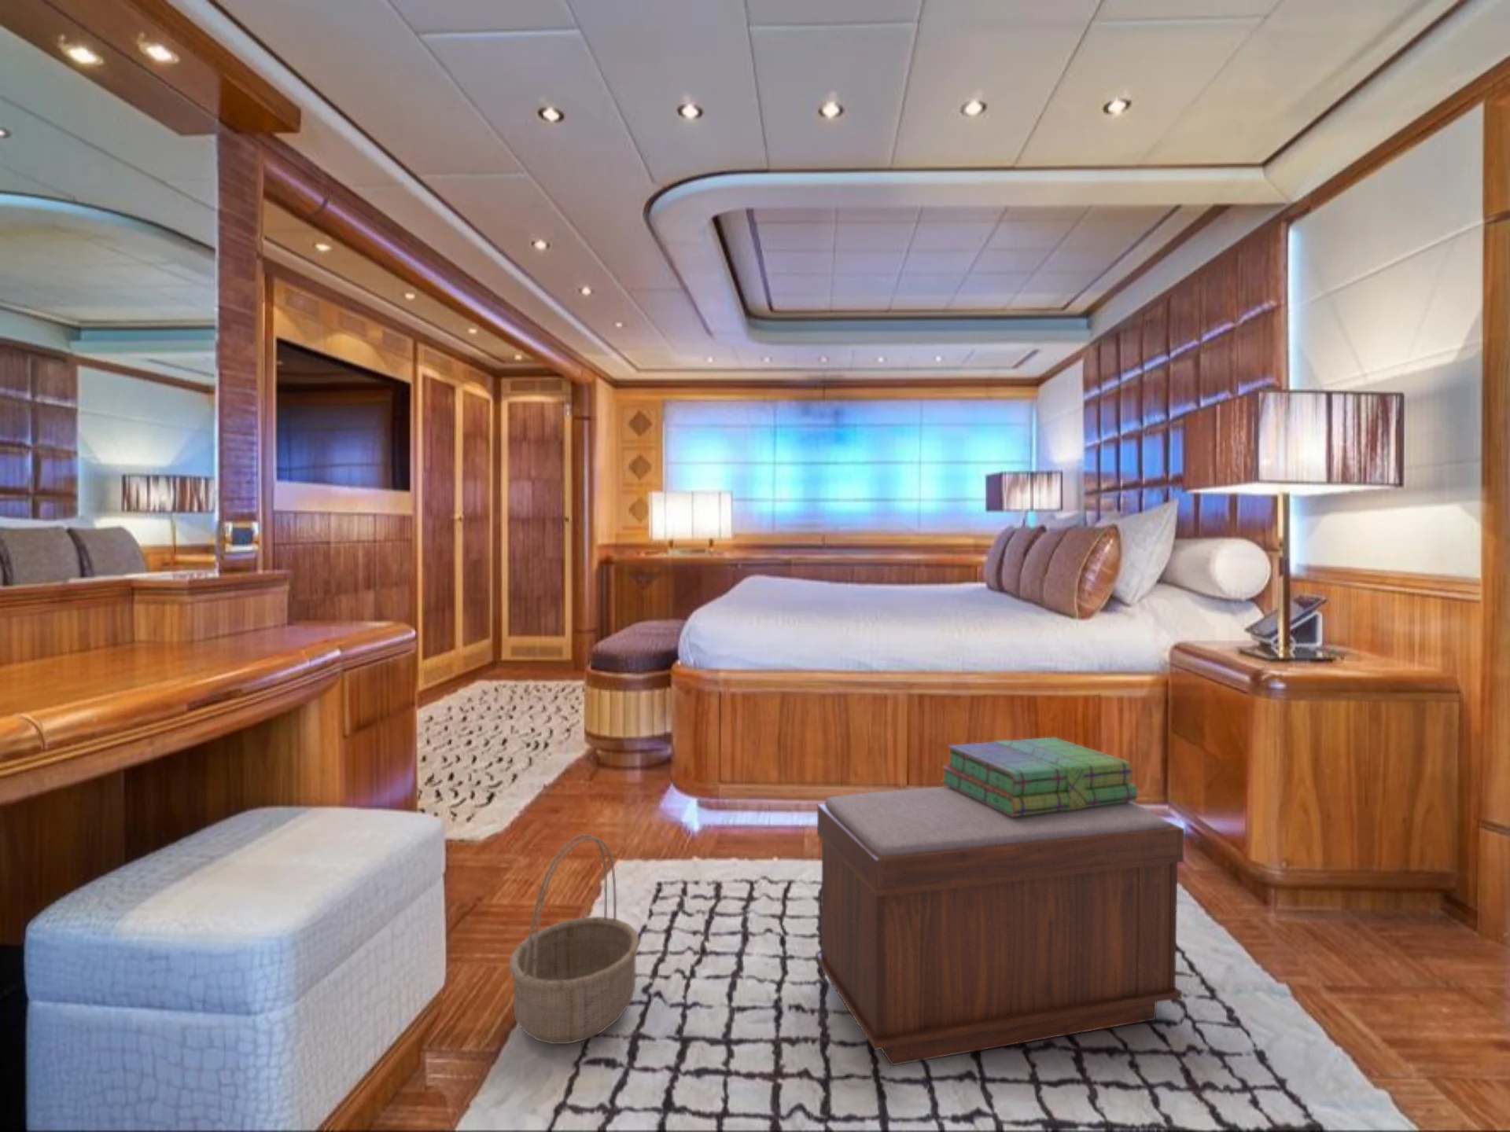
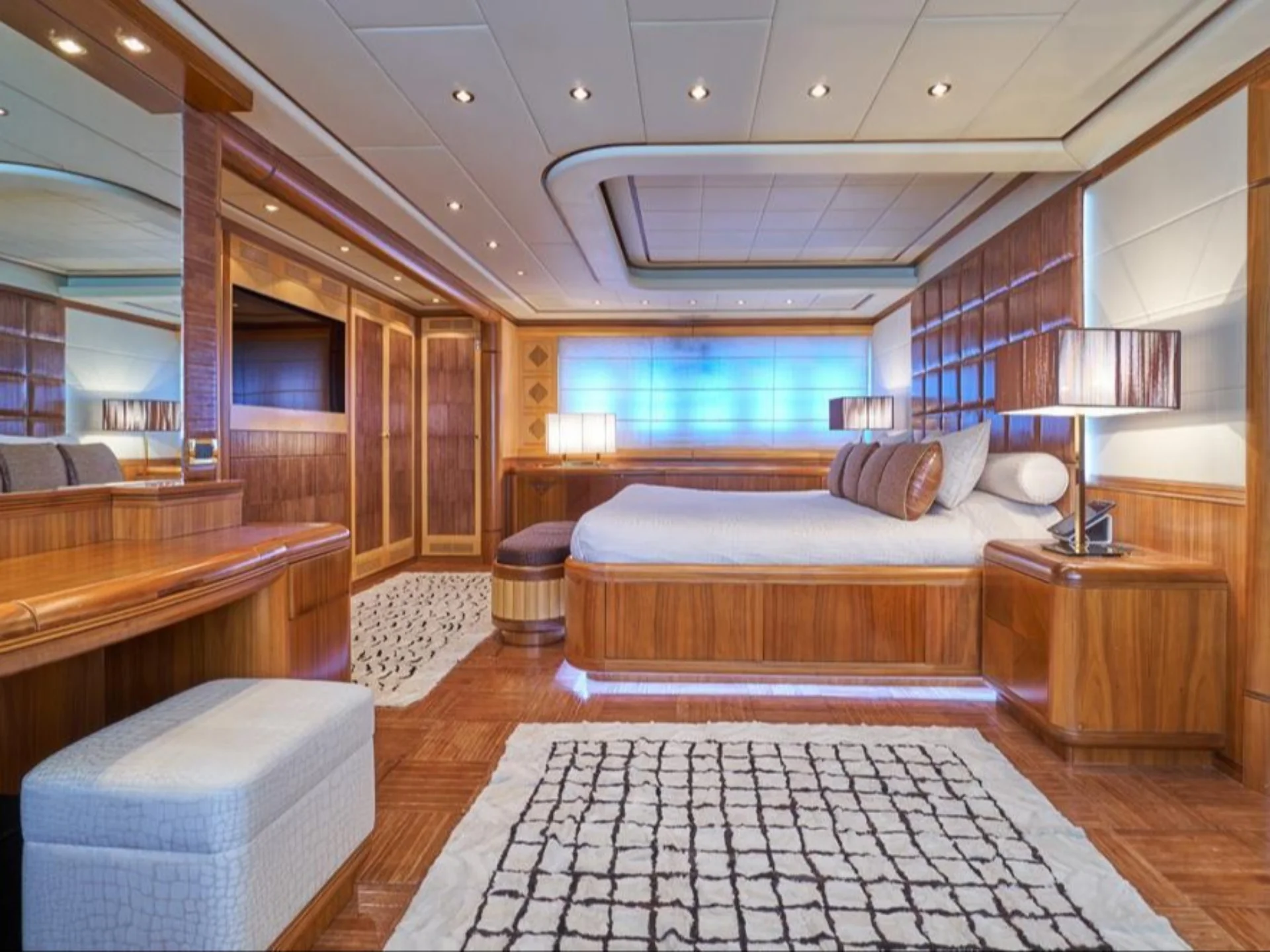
- stack of books (1034, 772)
- bench (990, 901)
- basket (575, 926)
